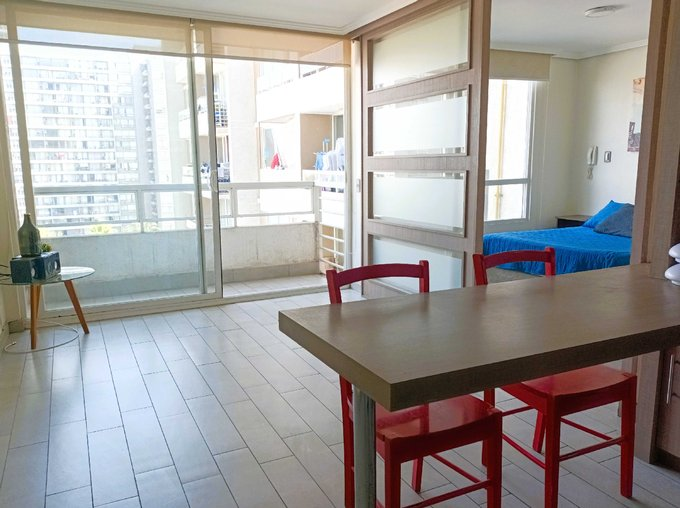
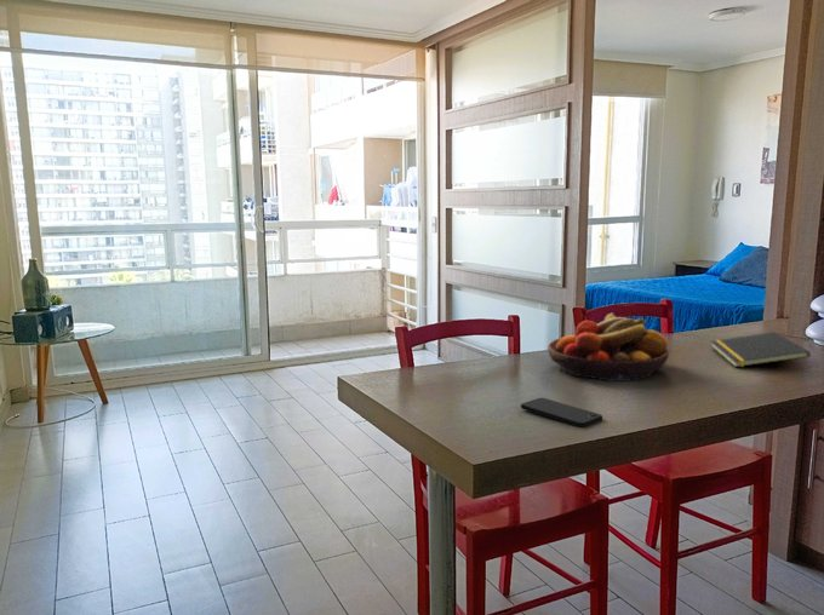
+ fruit bowl (606, 341)
+ notepad (756, 347)
+ smartphone (560, 410)
